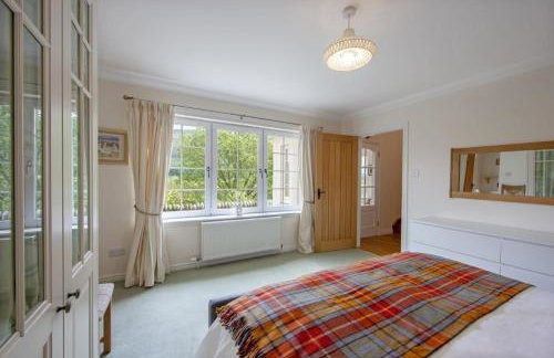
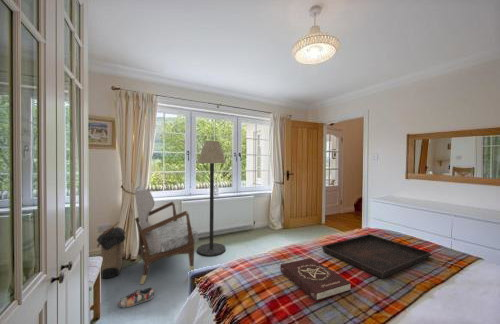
+ shoe (136, 296)
+ serving tray (374, 251)
+ laundry hamper (111, 245)
+ book (312, 276)
+ armchair (164, 225)
+ floor lamp (211, 195)
